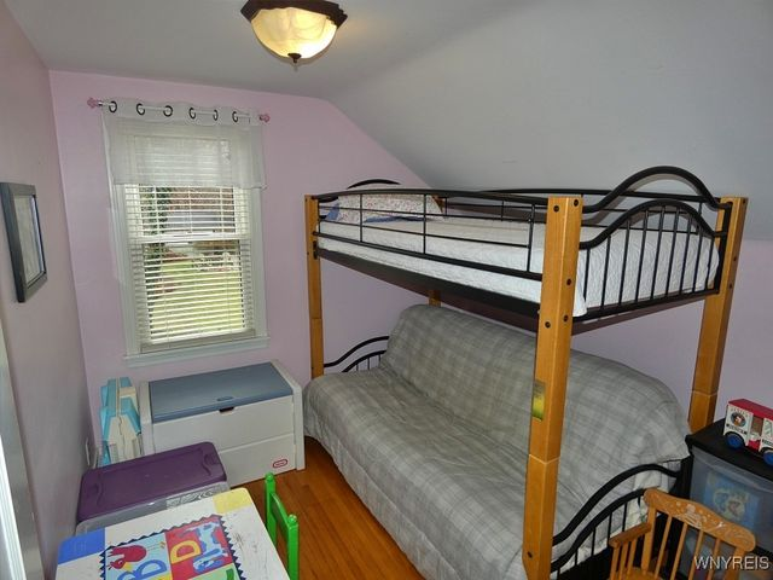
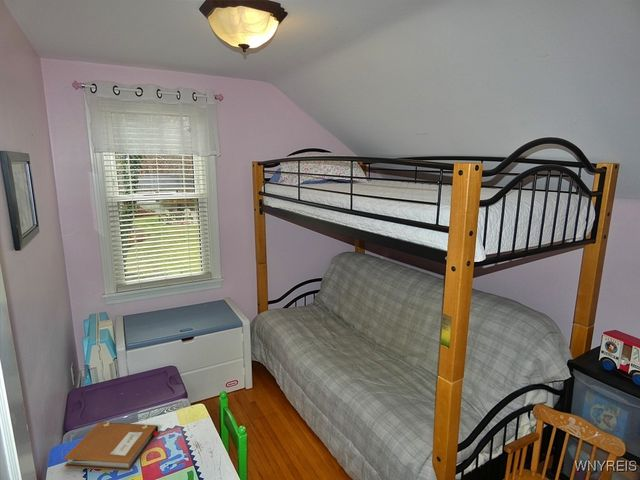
+ notebook (115, 443)
